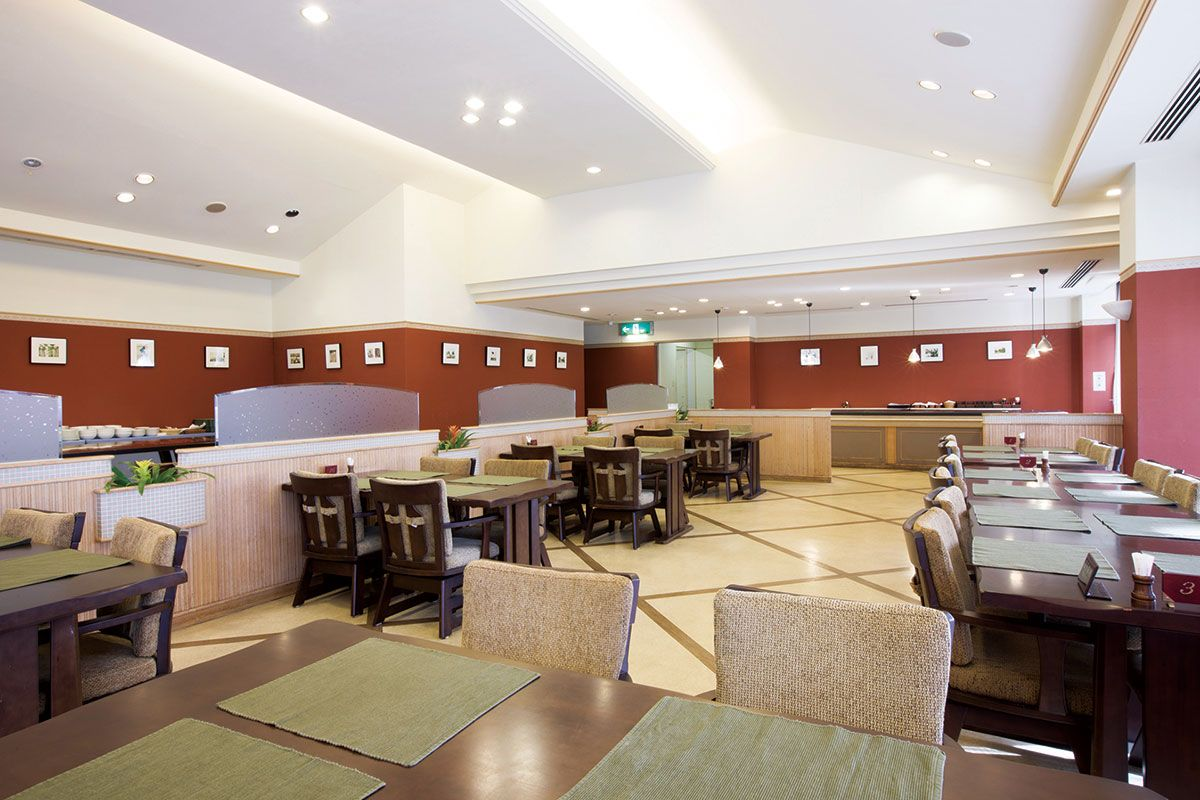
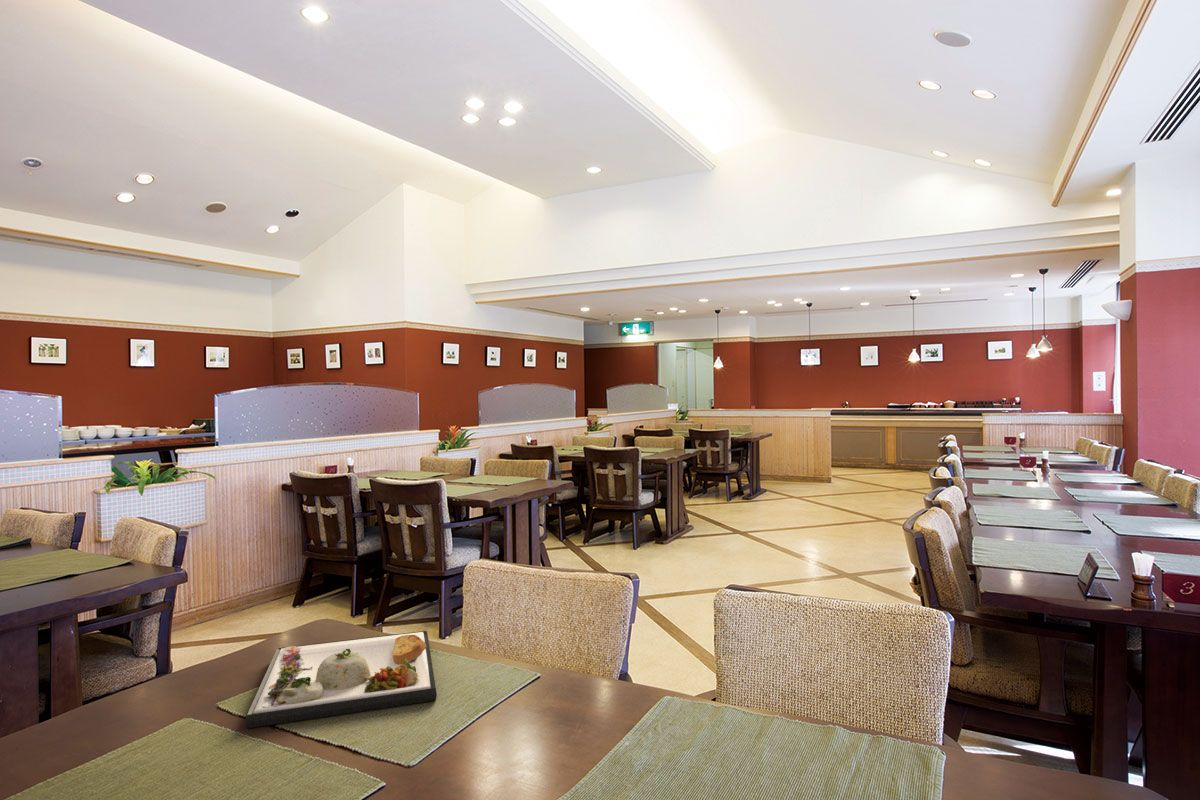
+ dinner plate (350, 659)
